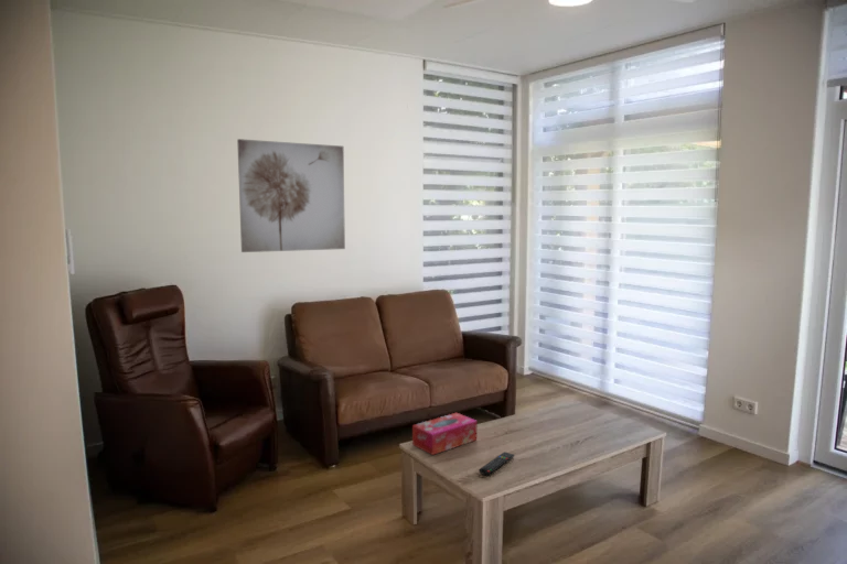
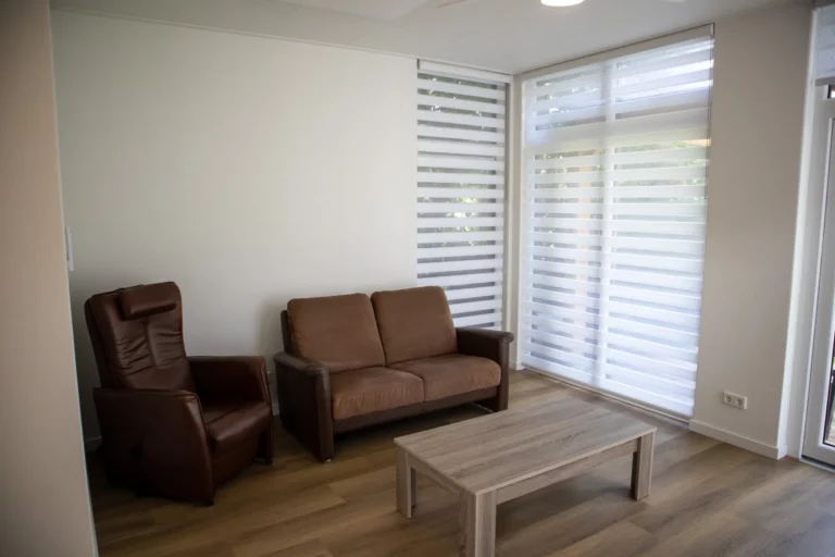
- remote control (496, 463)
- tissue box (444, 432)
- wall art (293, 197)
